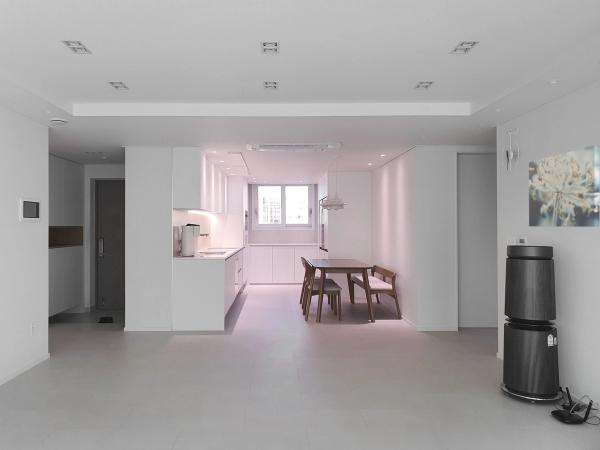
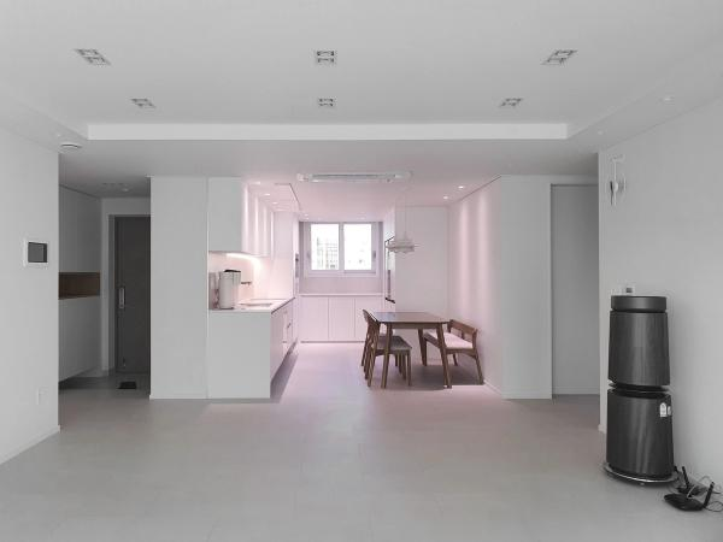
- wall art (560, 190)
